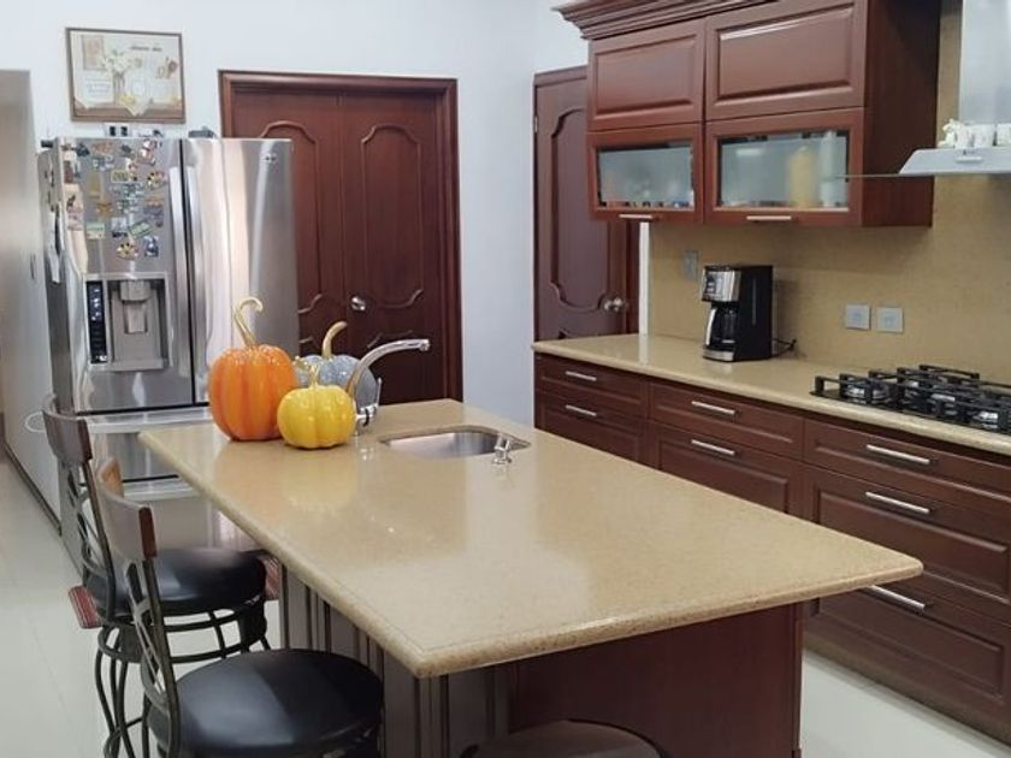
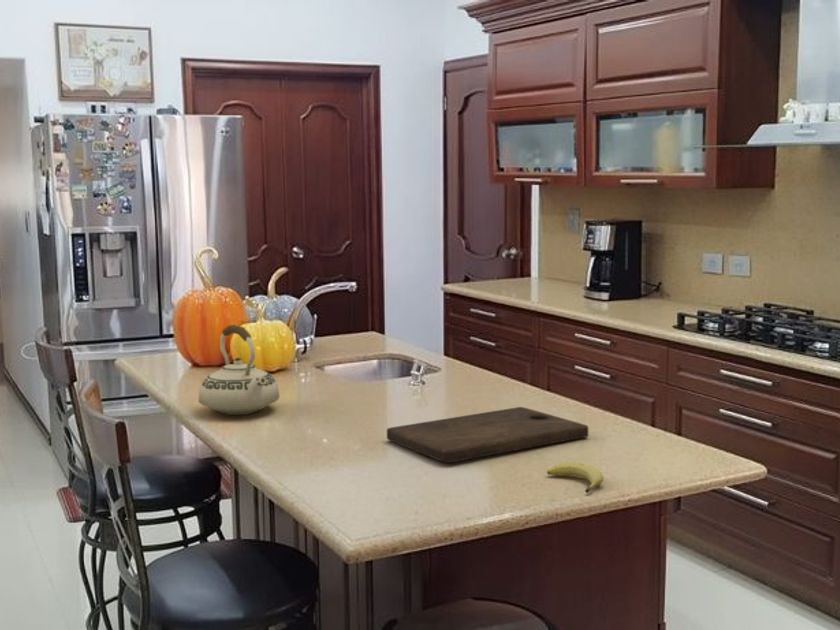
+ teakettle (241, 370)
+ cutting board (487, 432)
+ fruit (579, 474)
